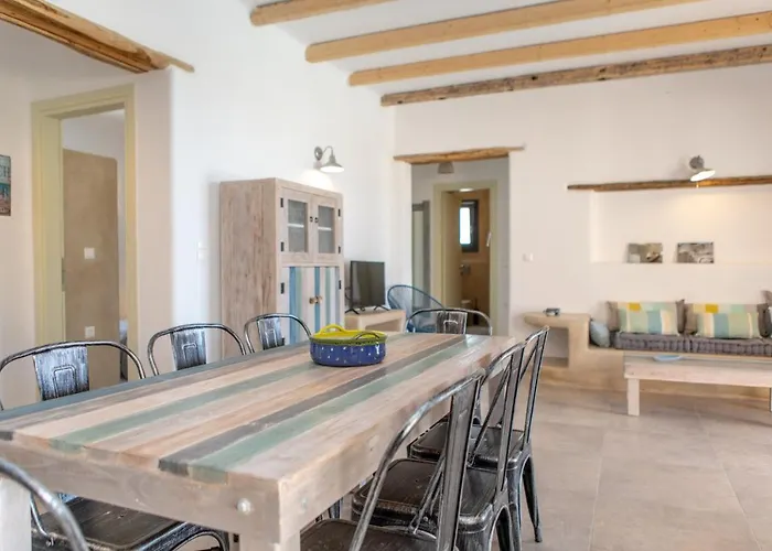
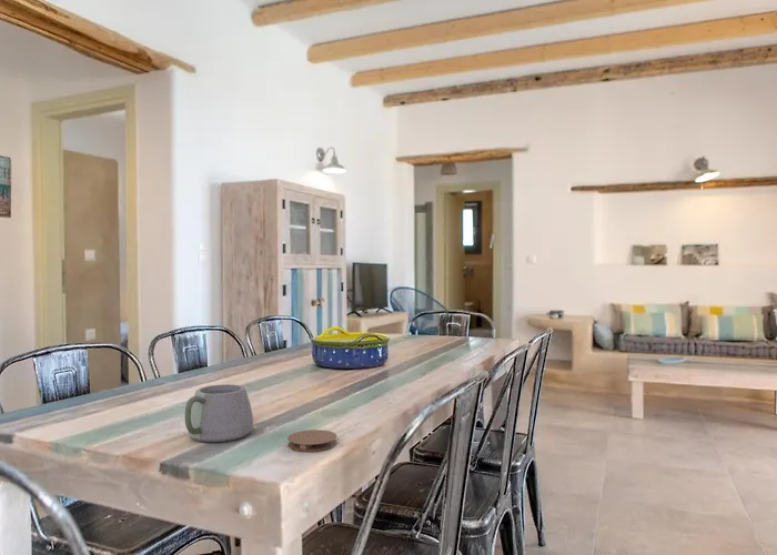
+ mug (209, 412)
+ coaster (312, 440)
